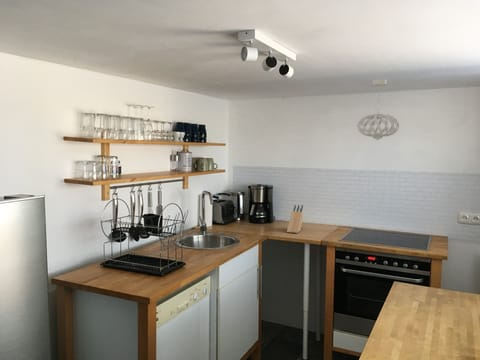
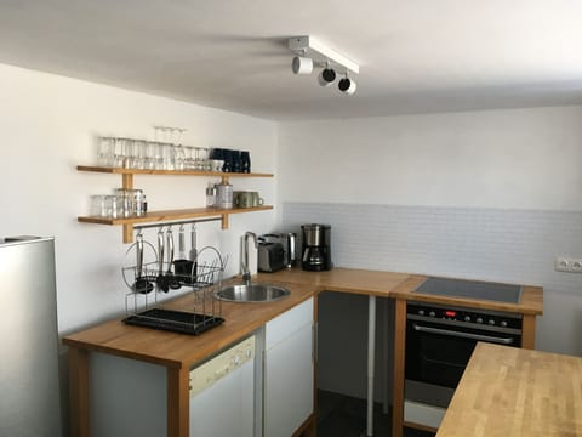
- knife block (295, 218)
- pendant light (378, 111)
